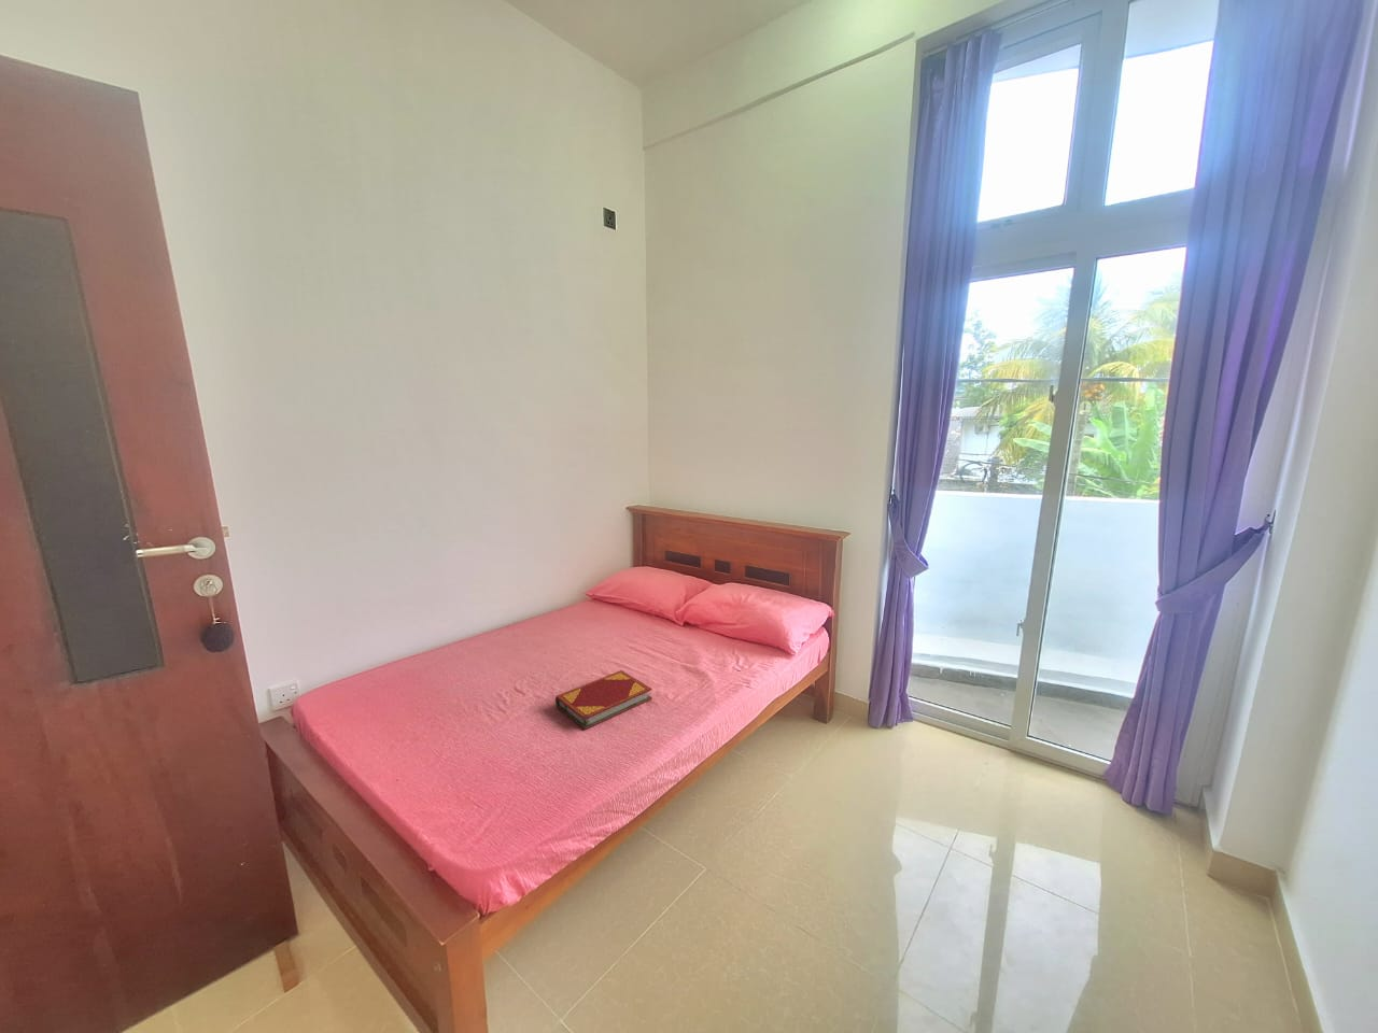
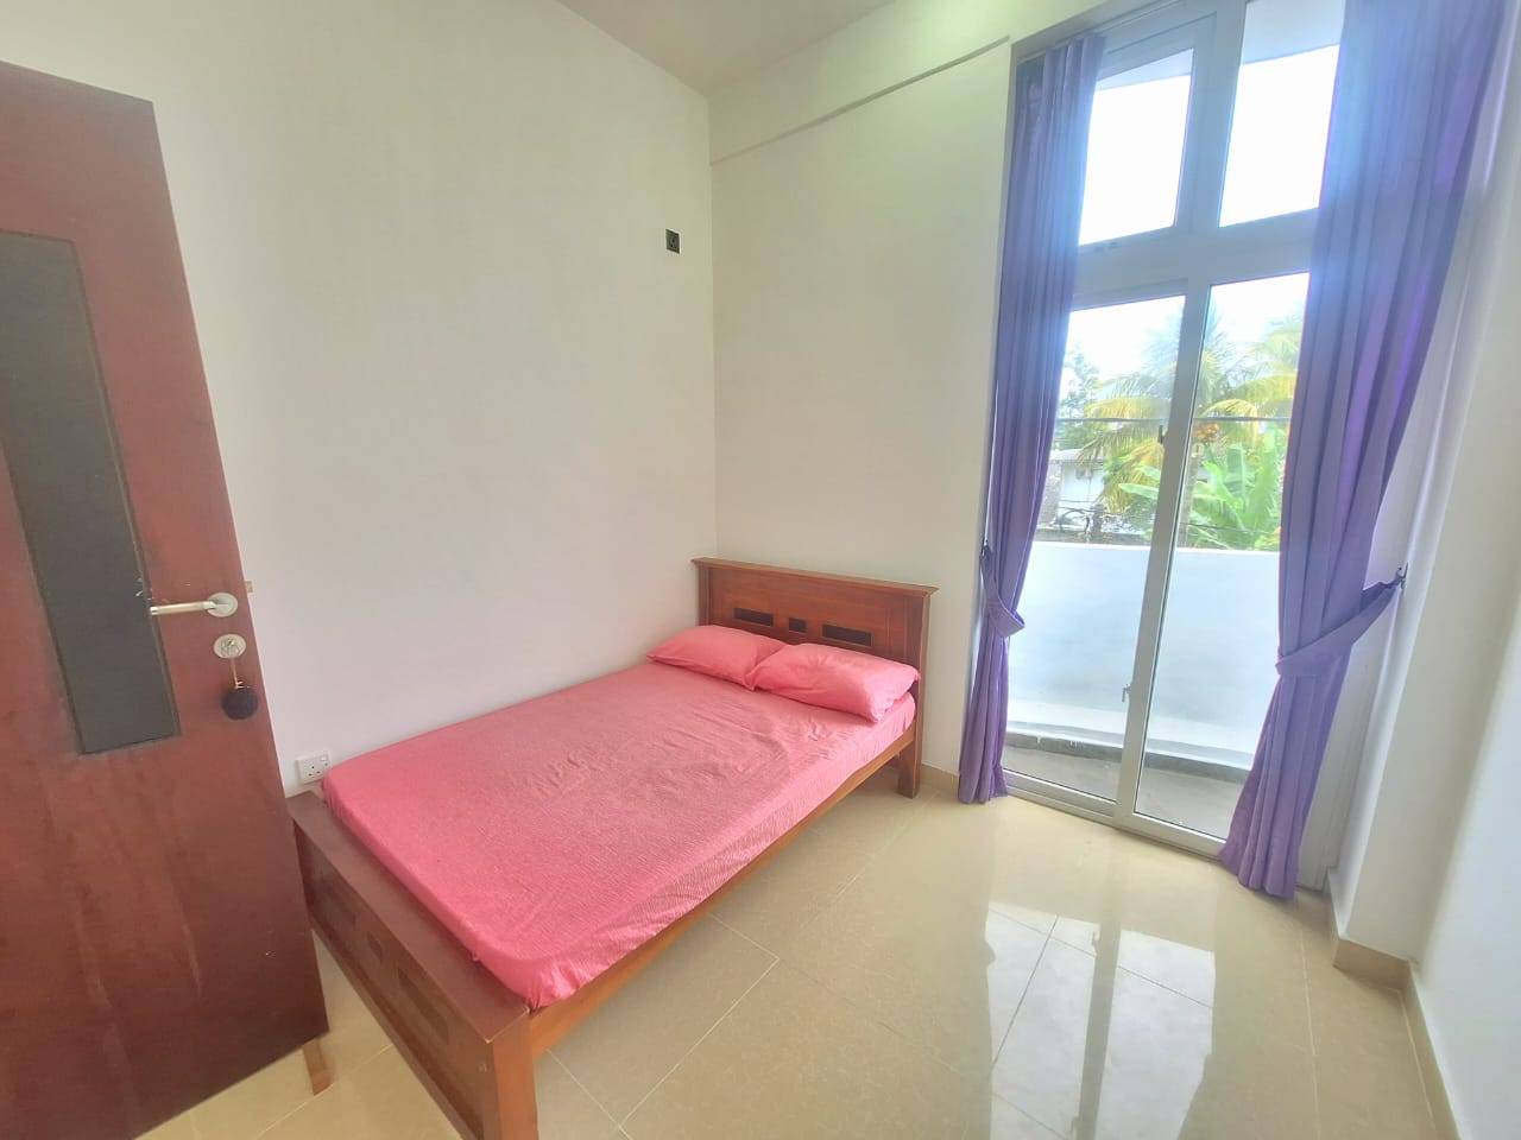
- hardback book (604, 698)
